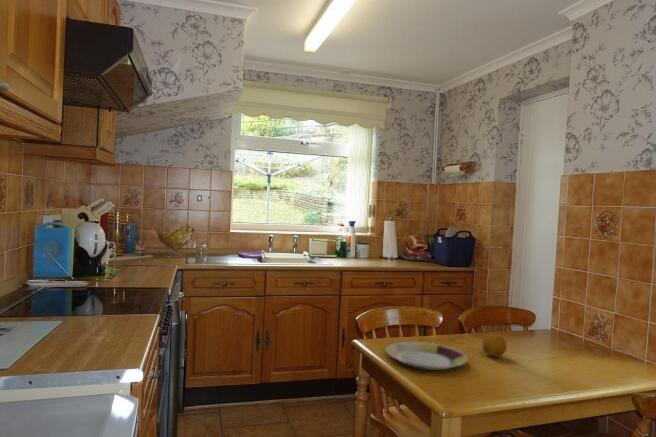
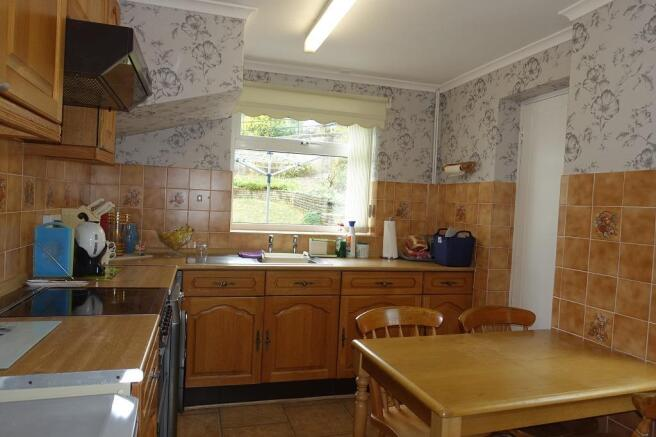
- plate (425, 356)
- fruit (494, 345)
